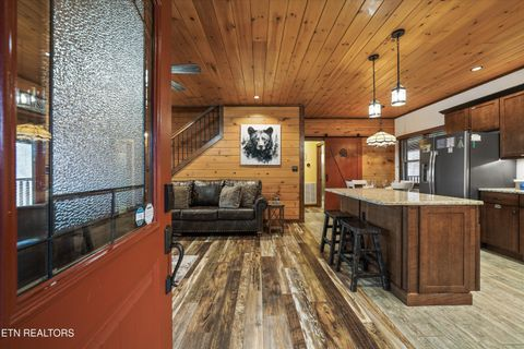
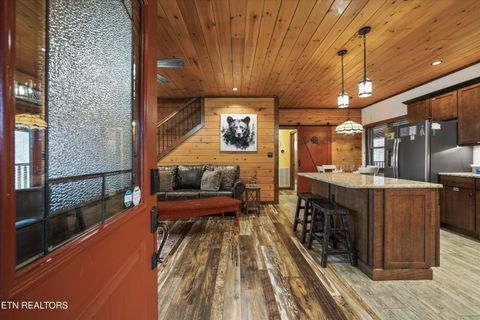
+ coffee table (192, 216)
